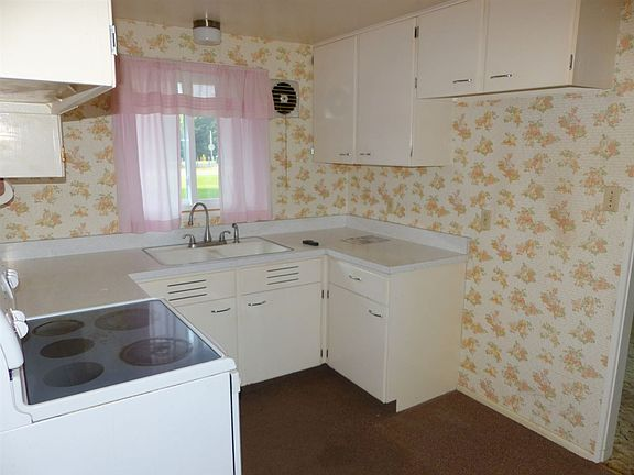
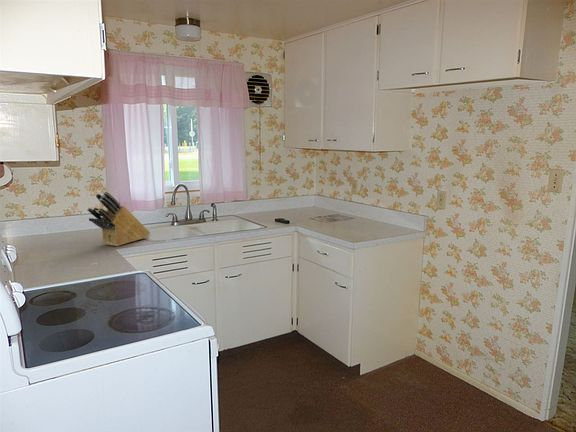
+ knife block (119, 216)
